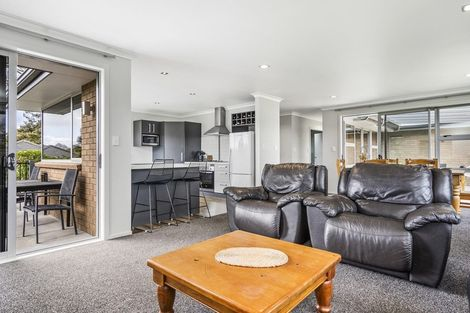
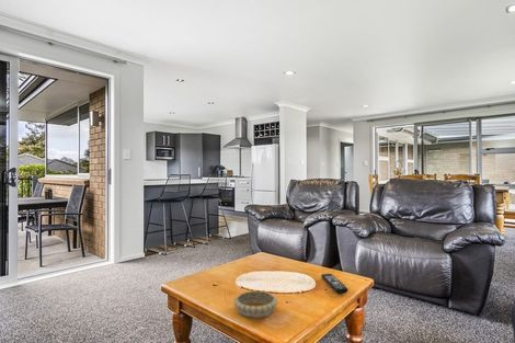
+ decorative bowl (255, 302)
+ remote control (333, 283)
